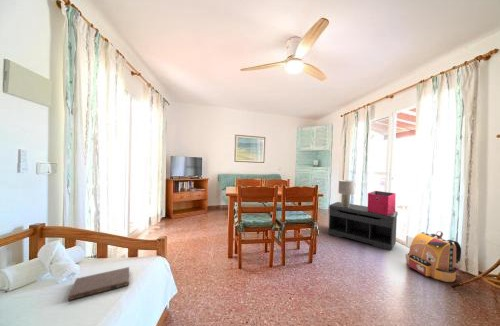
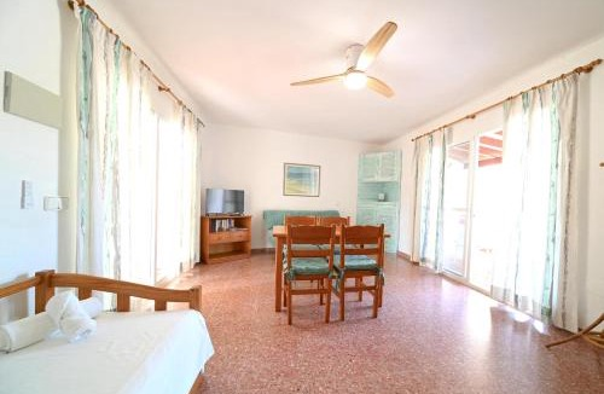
- book (102, 281)
- bench (361, 223)
- storage bin (381, 202)
- lamp (345, 193)
- backpack (433, 251)
